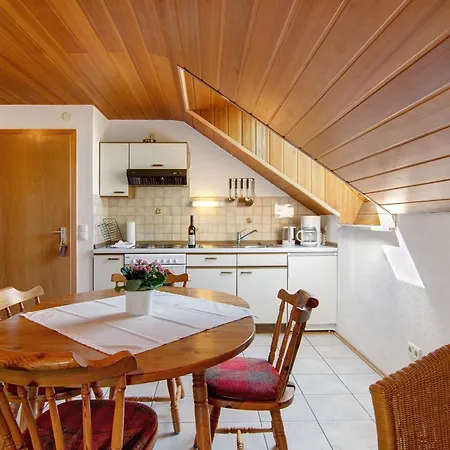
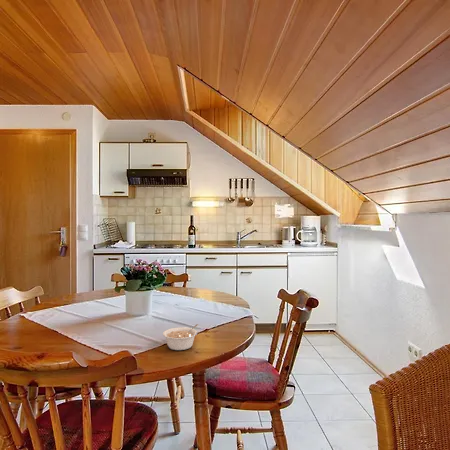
+ legume (180, 337)
